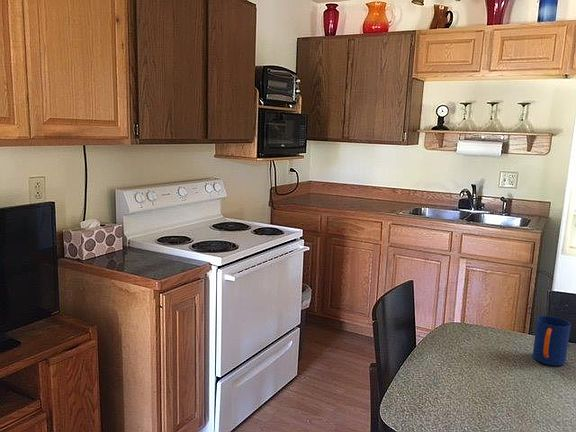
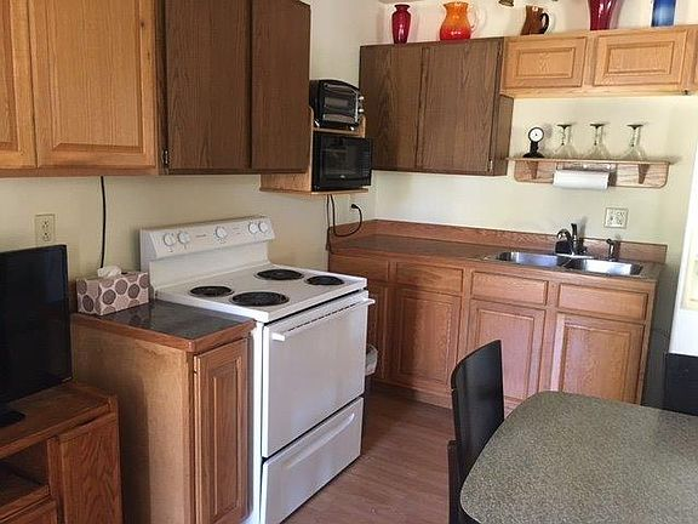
- mug (549, 342)
